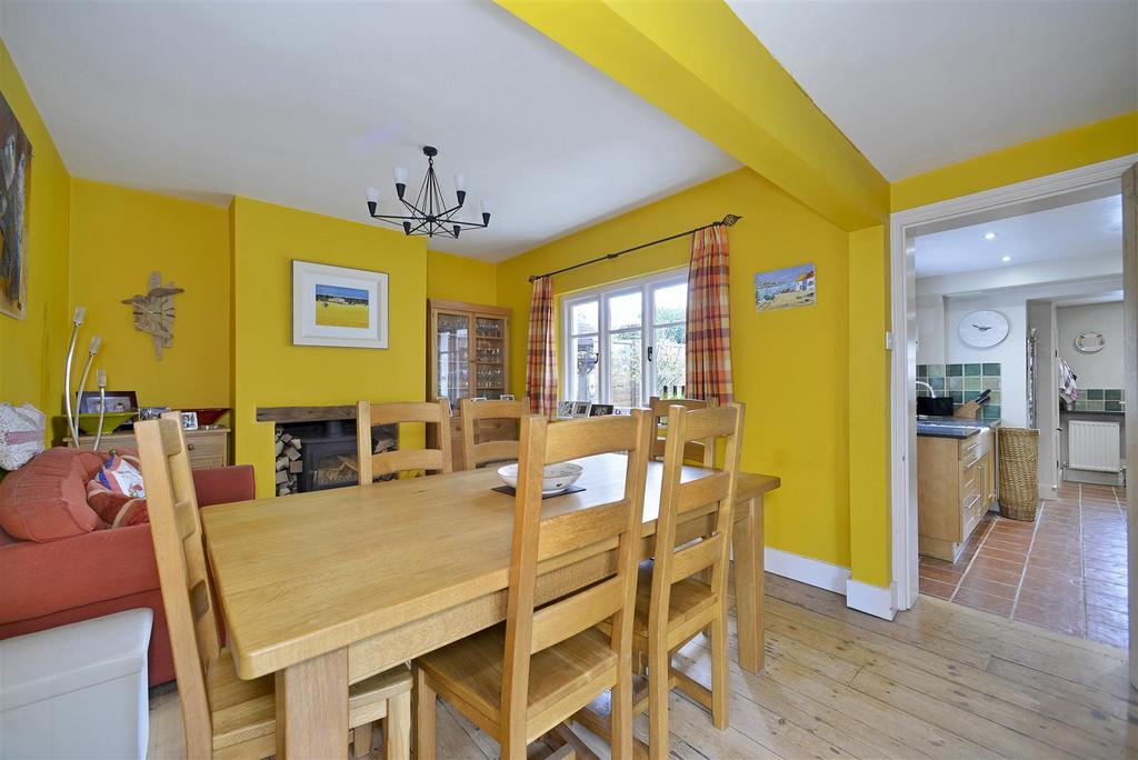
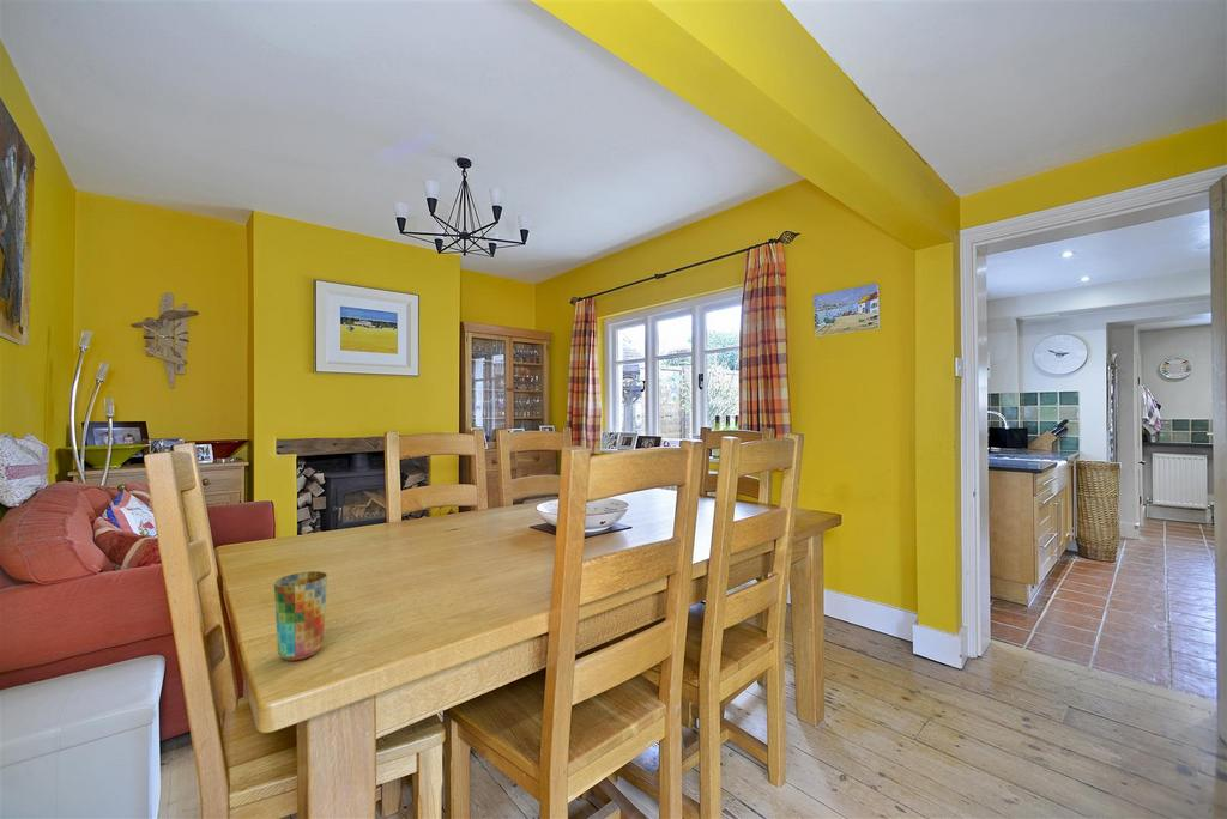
+ cup (301, 615)
